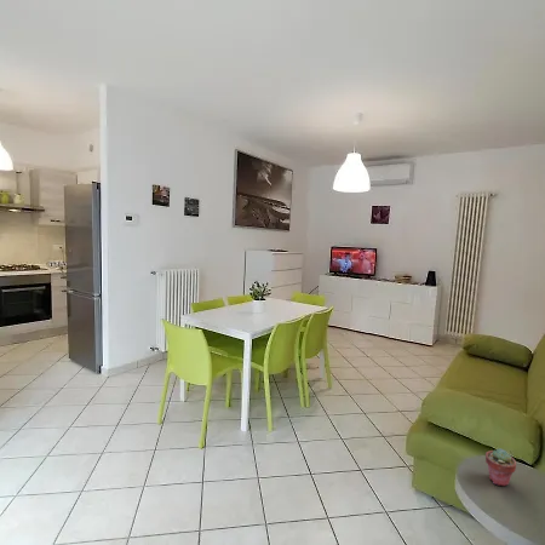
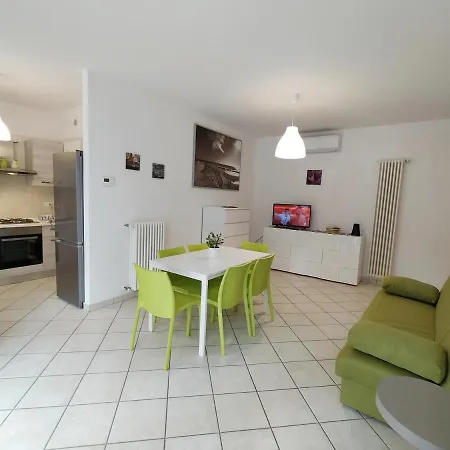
- potted succulent (500, 464)
